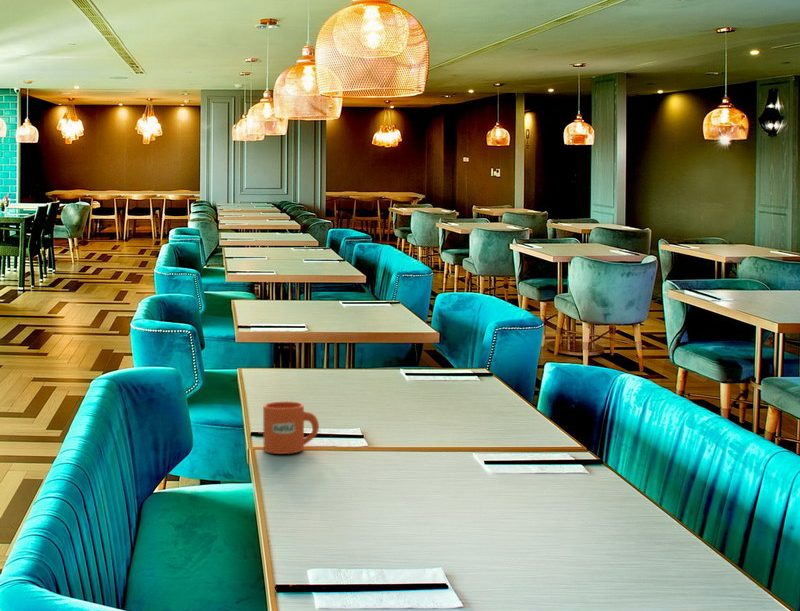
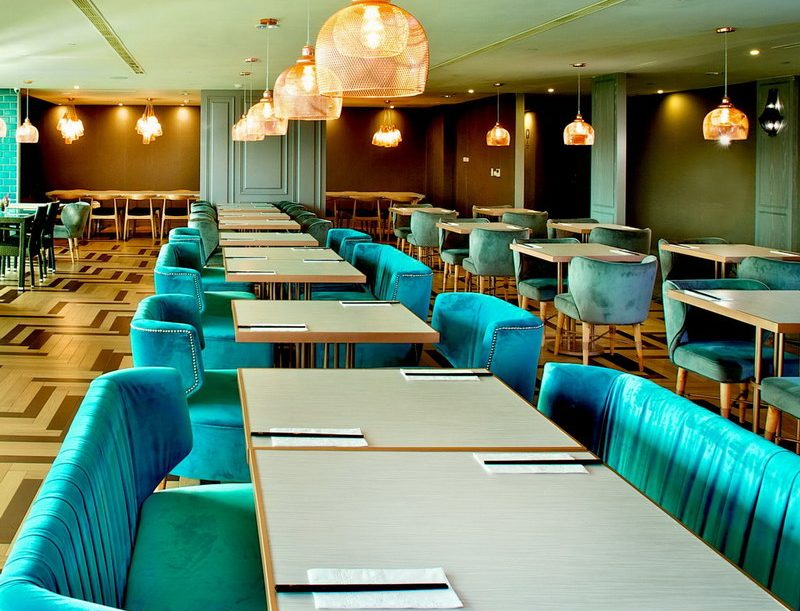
- mug (291, 427)
